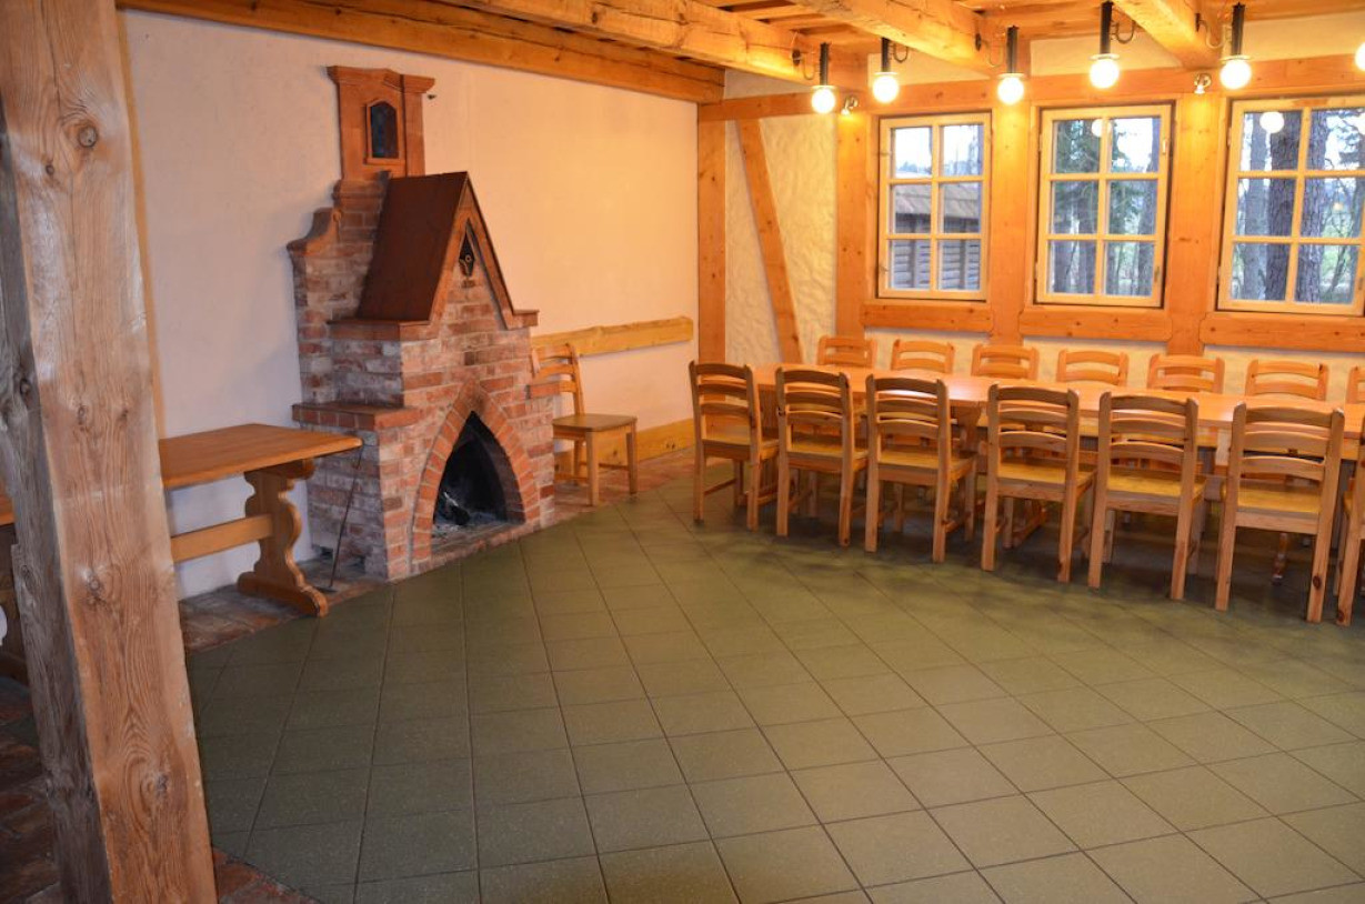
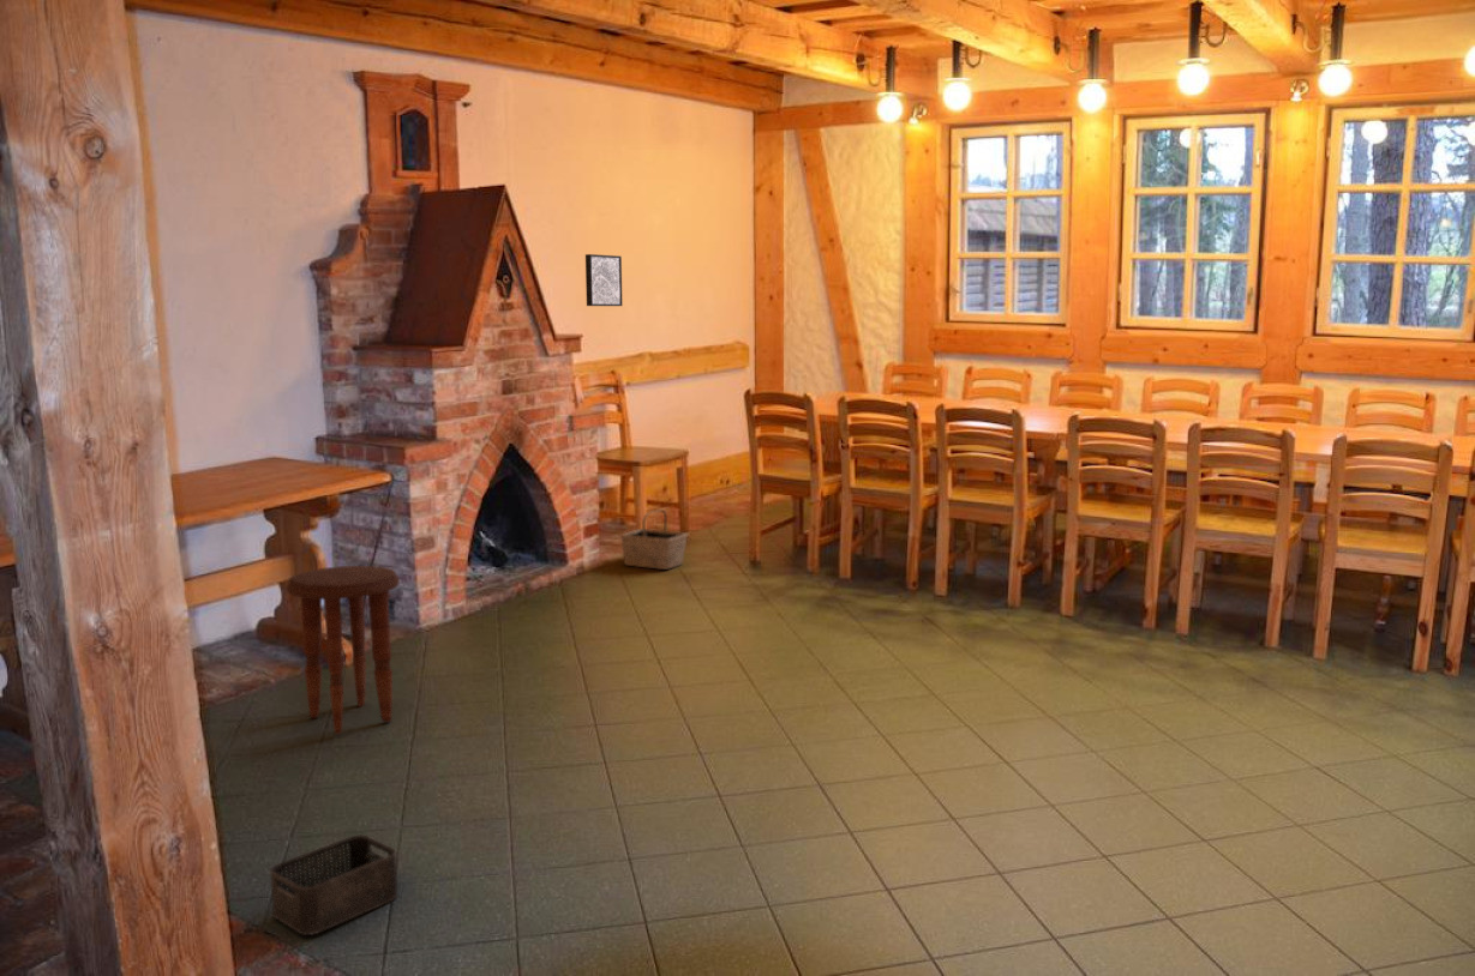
+ basket (654, 537)
+ storage bin (335, 882)
+ side table (341, 647)
+ wall art (604, 281)
